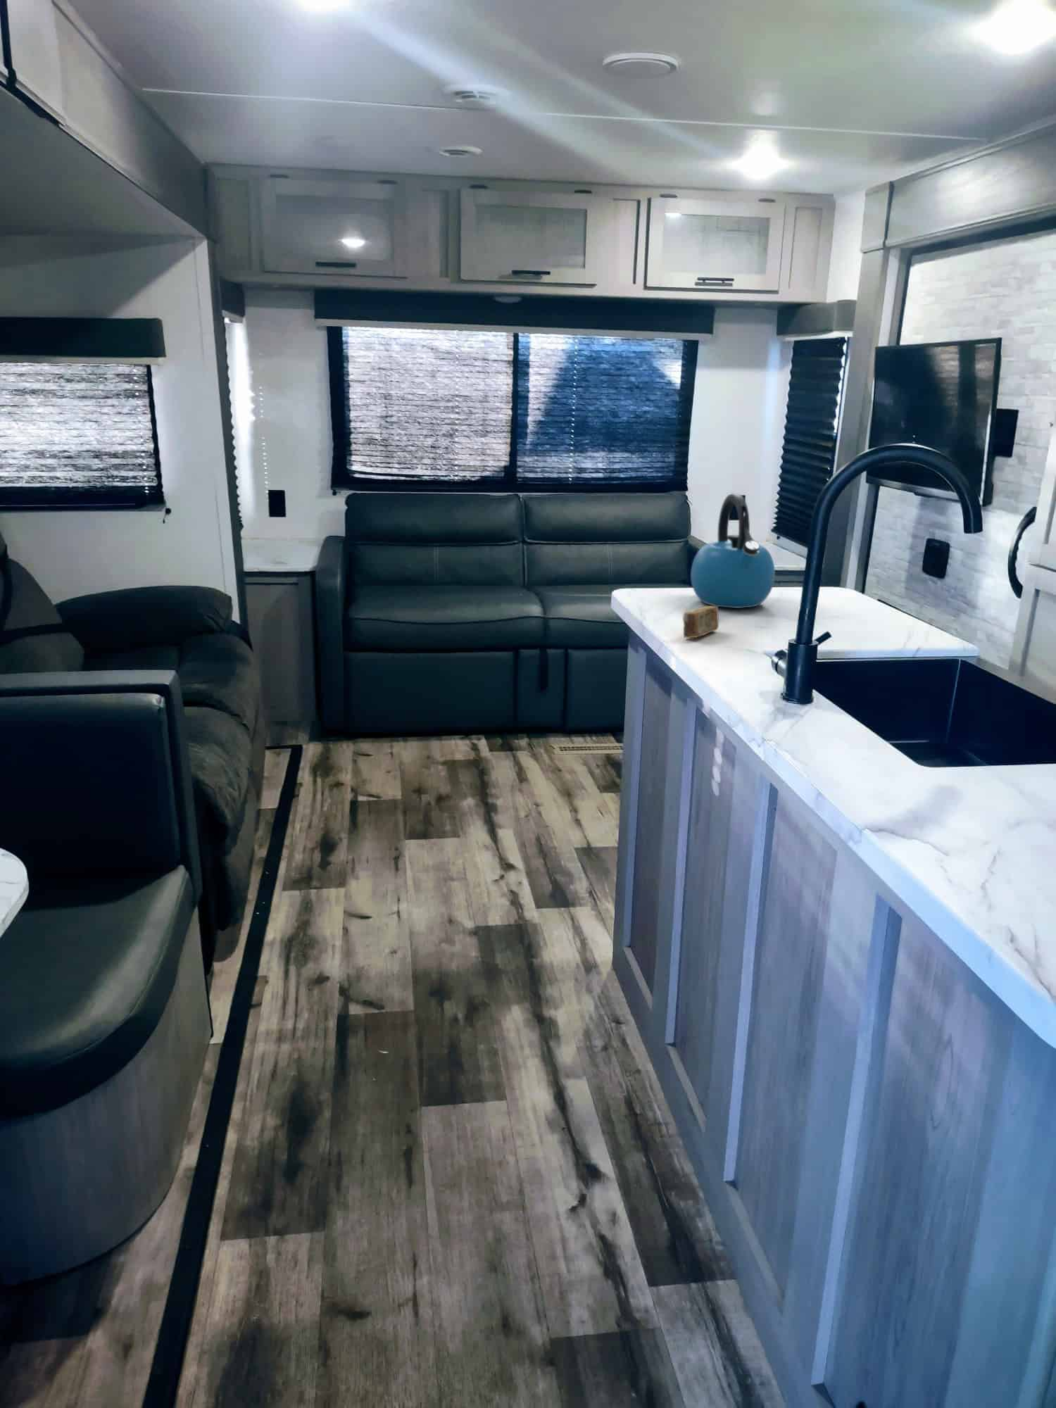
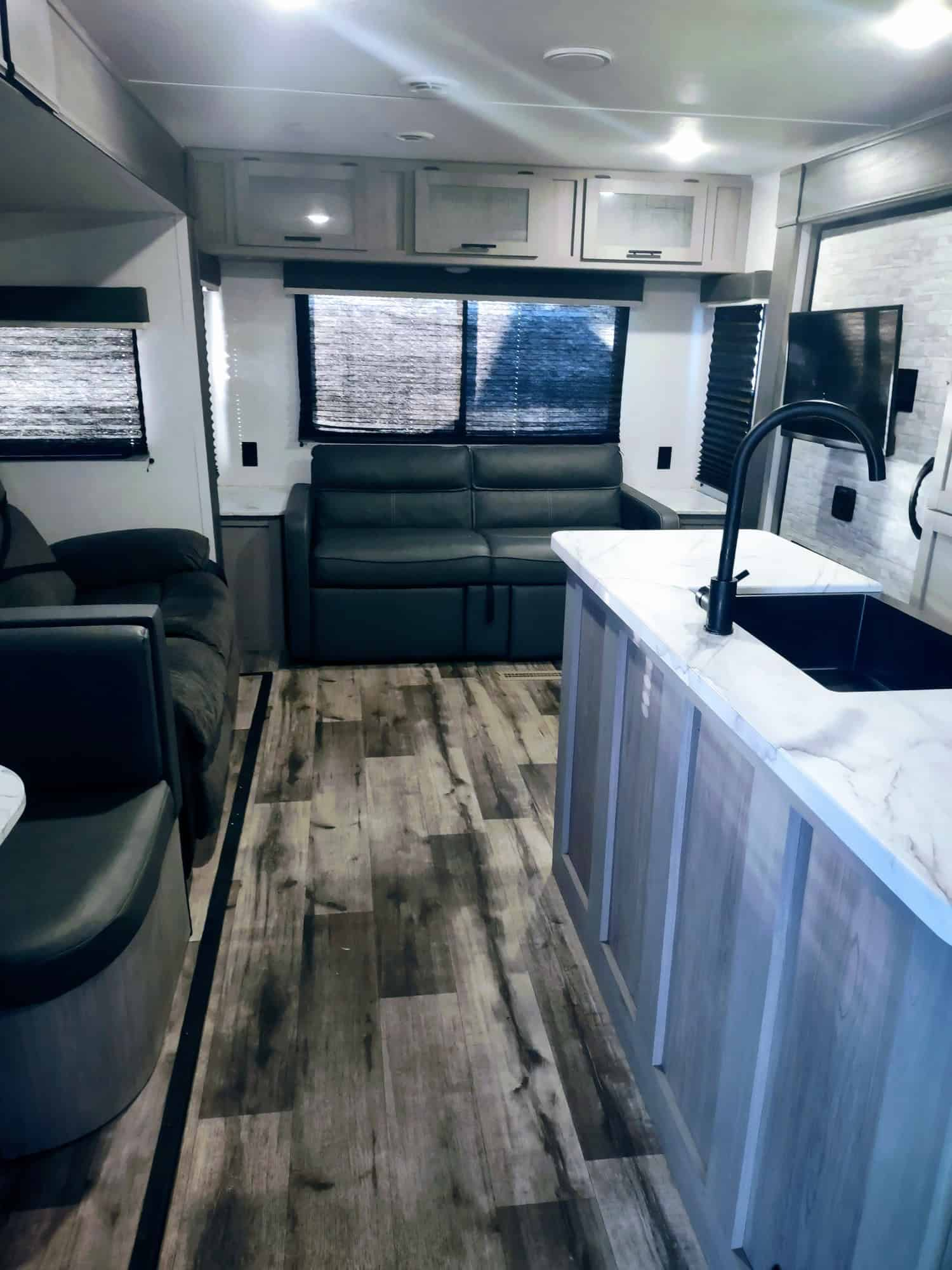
- soap bar (700, 621)
- kettle (735, 551)
